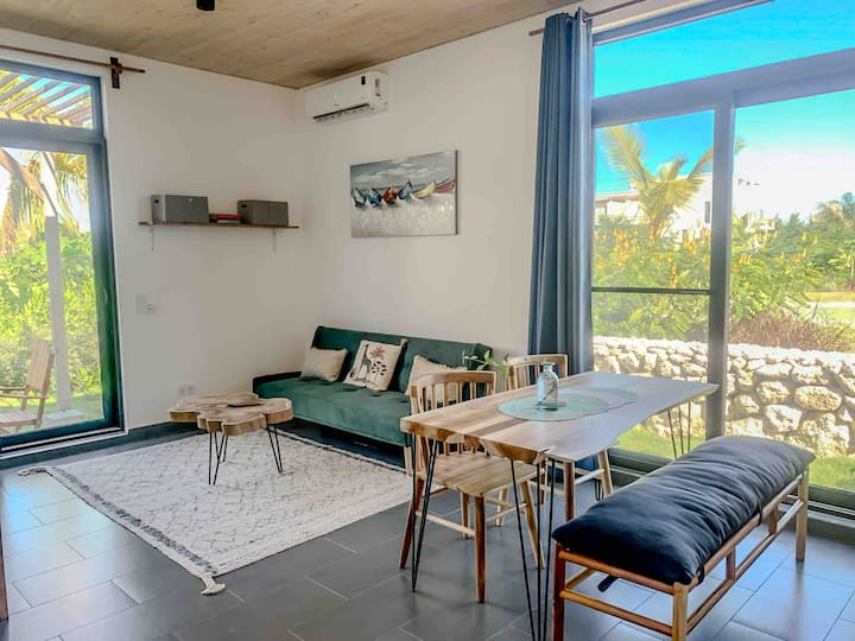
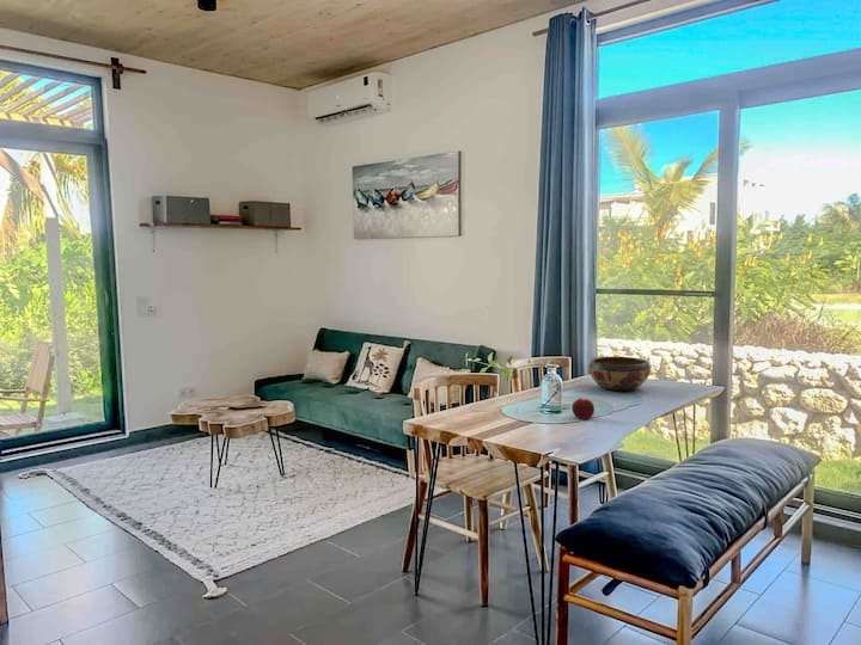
+ fruit (582, 407)
+ decorative bowl (618, 374)
